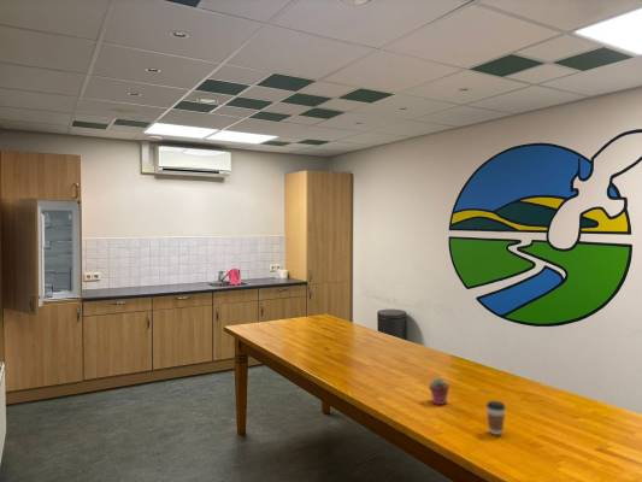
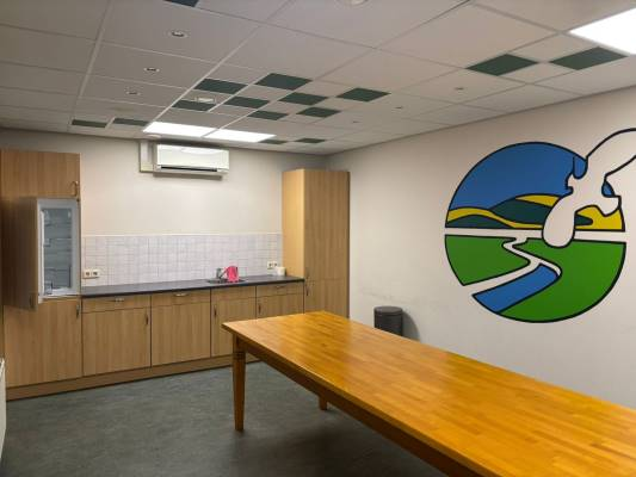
- potted succulent (438, 389)
- coffee cup (495, 417)
